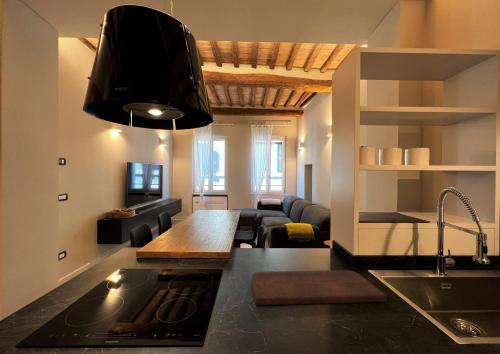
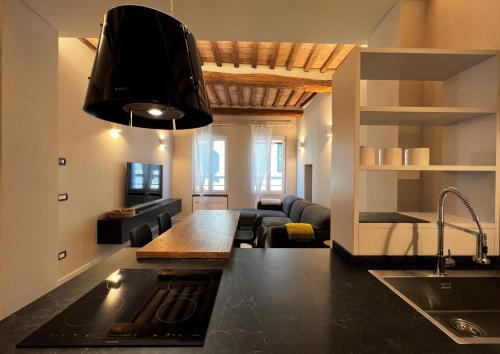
- cutting board (311, 285)
